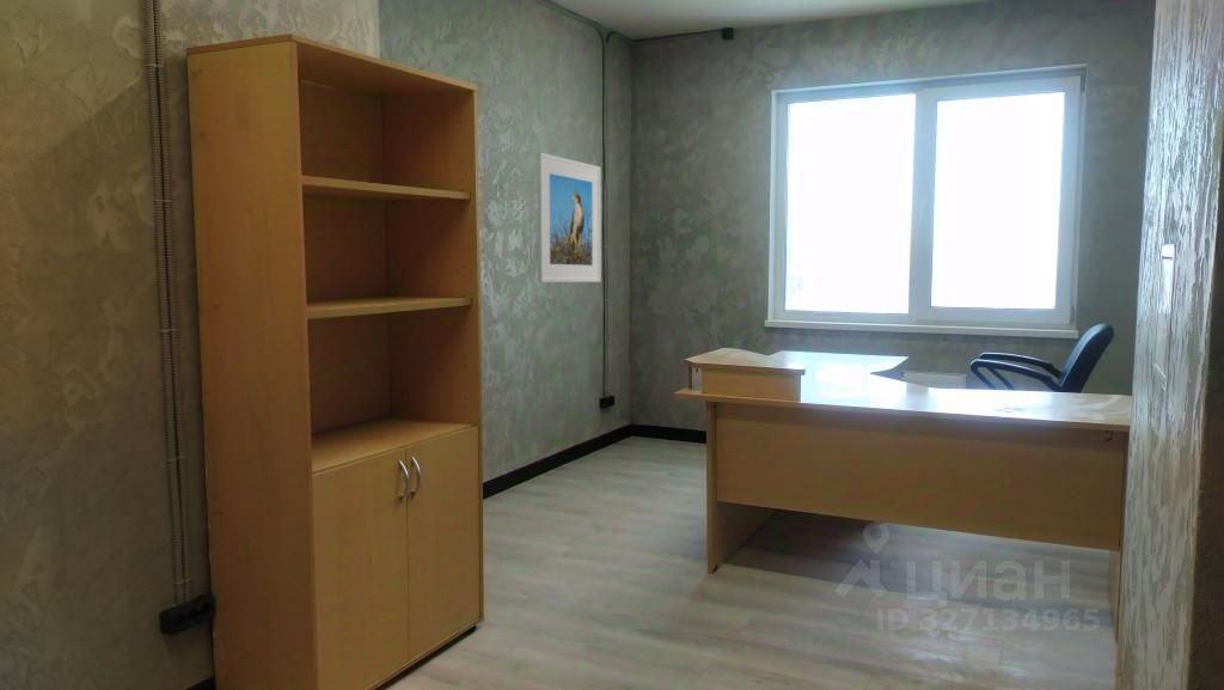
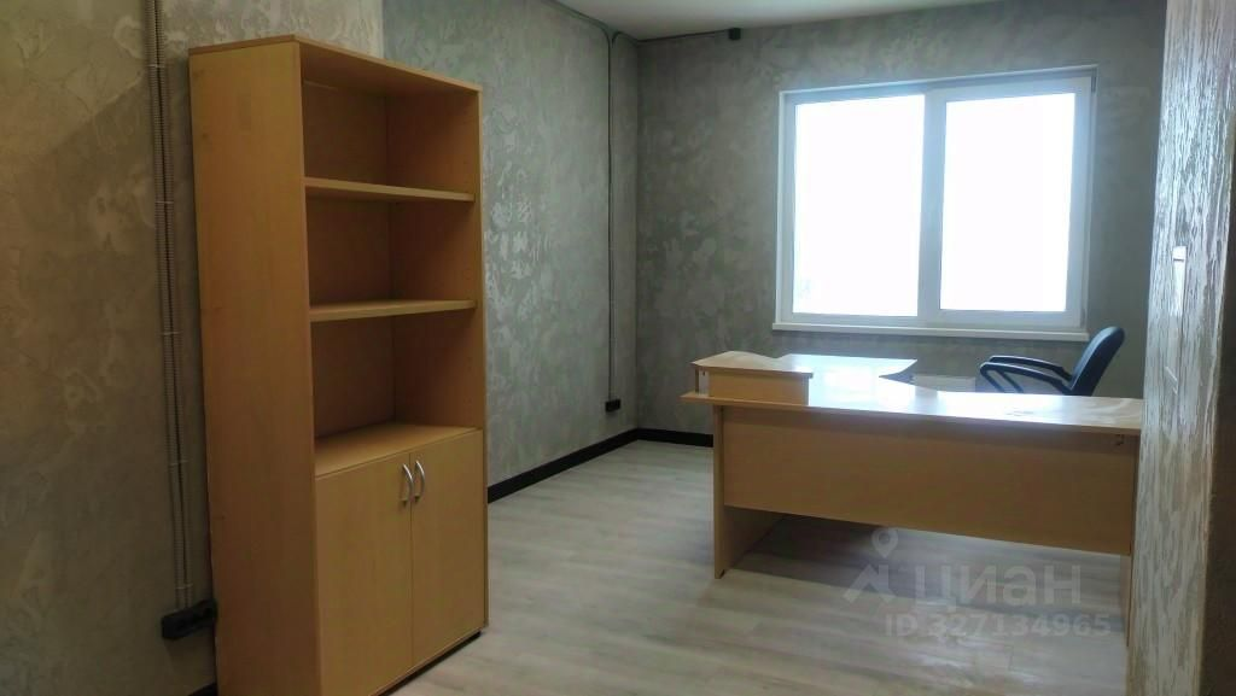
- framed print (570, 221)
